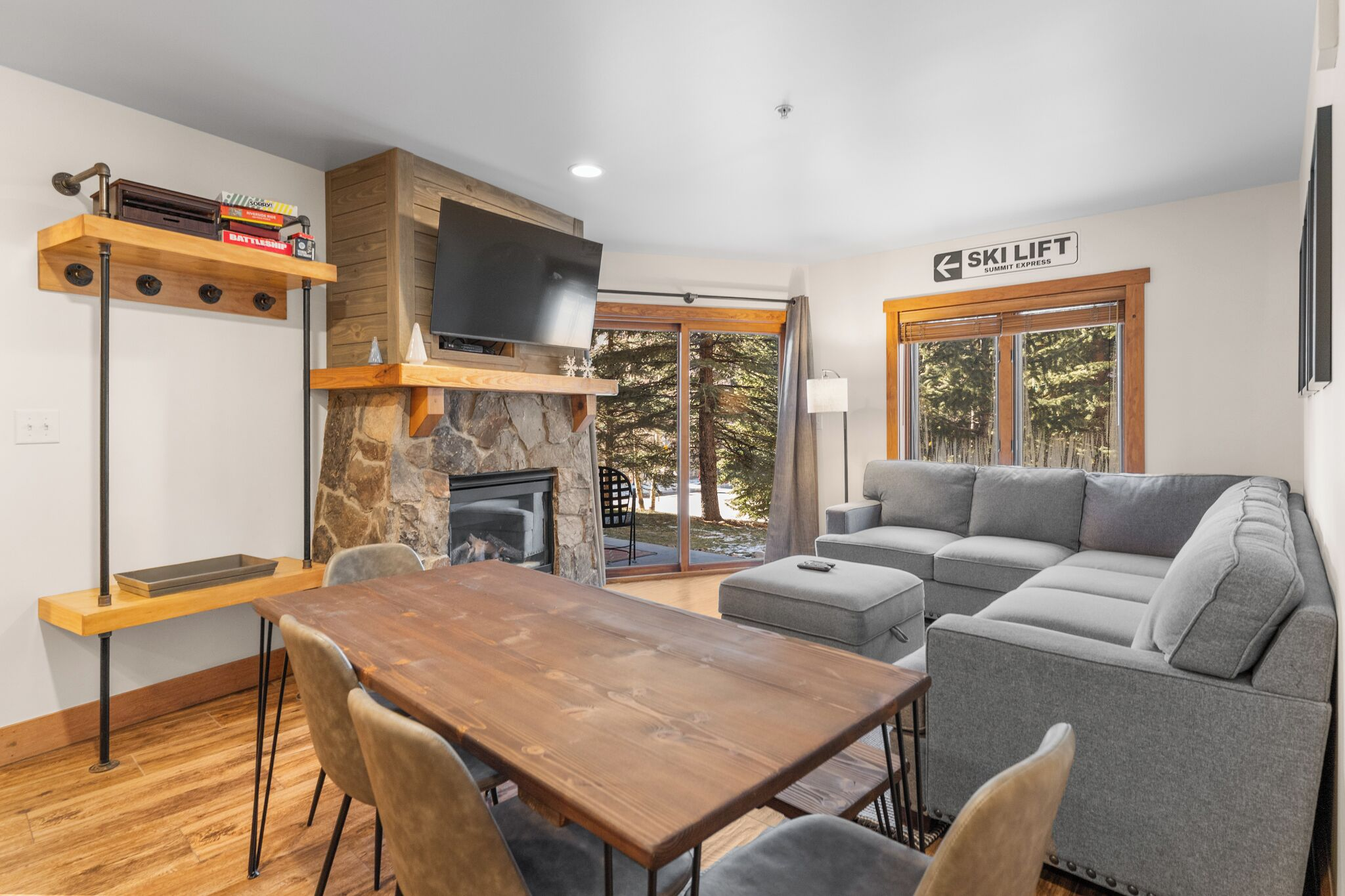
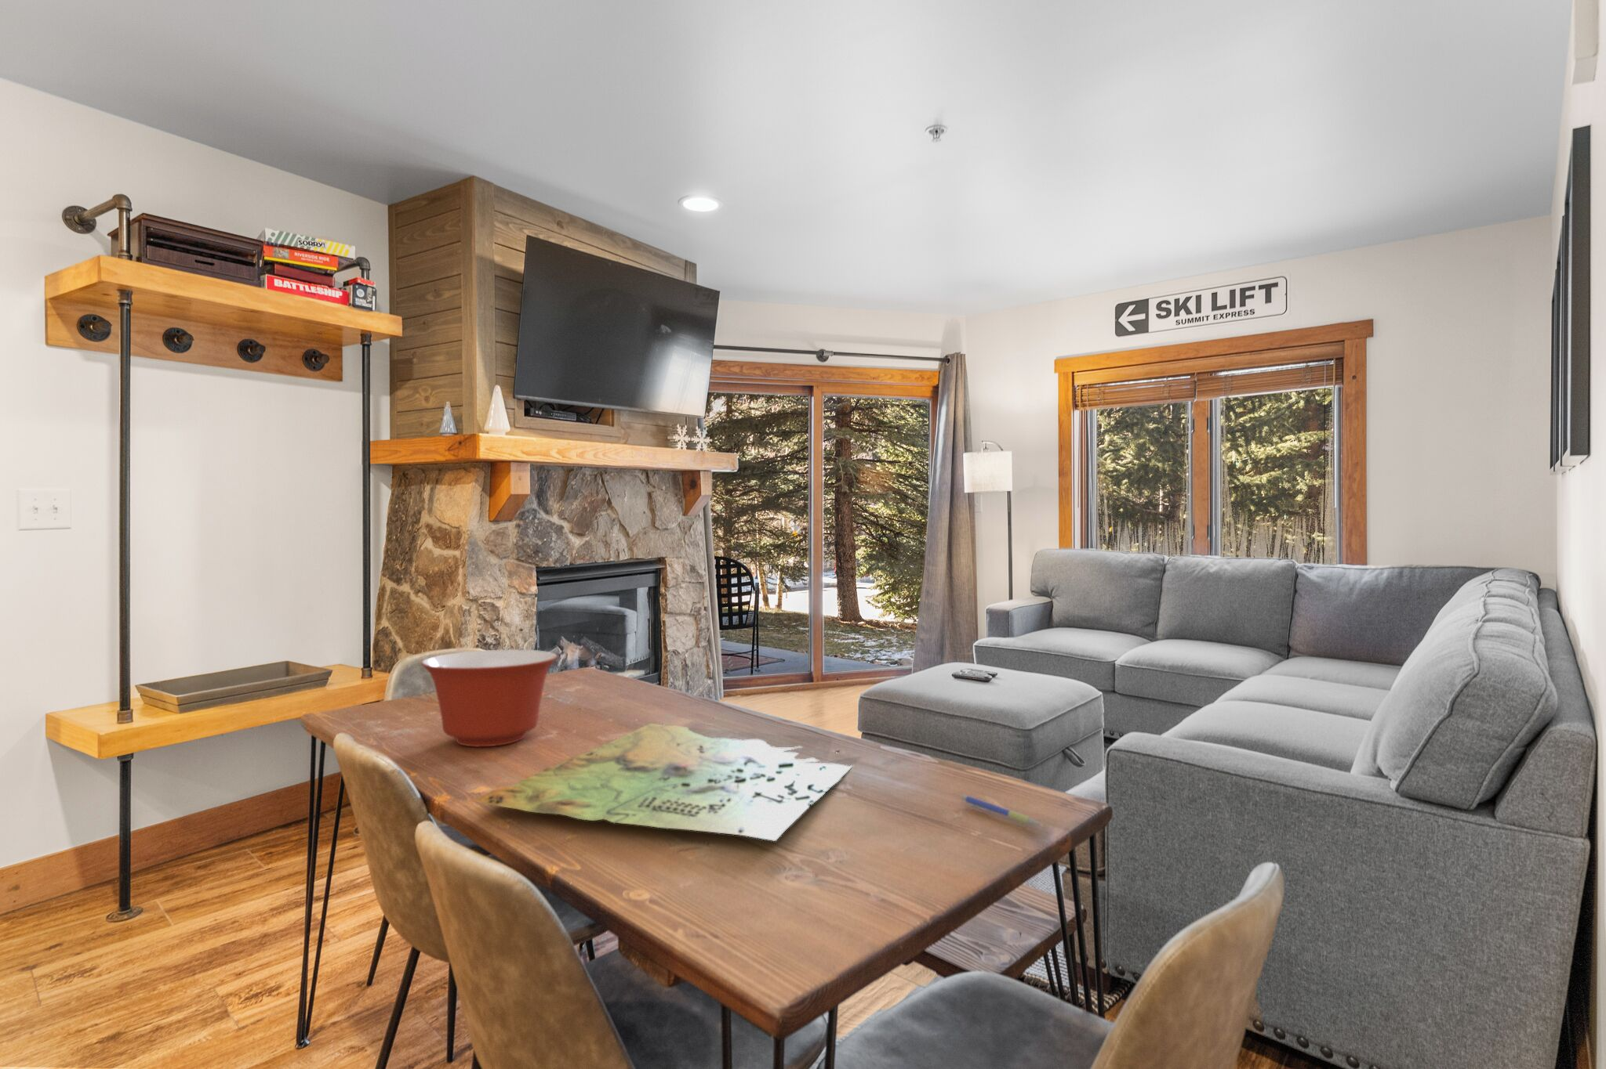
+ board game (697, 767)
+ mixing bowl (491, 698)
+ pen (999, 810)
